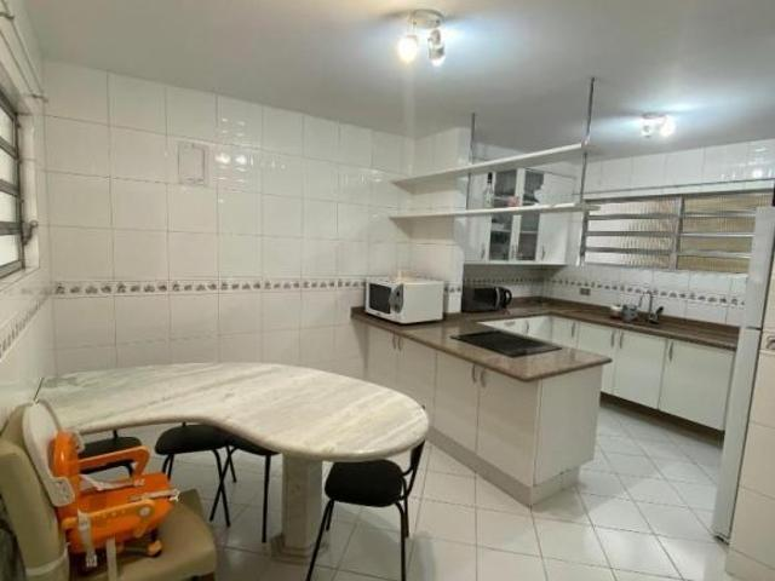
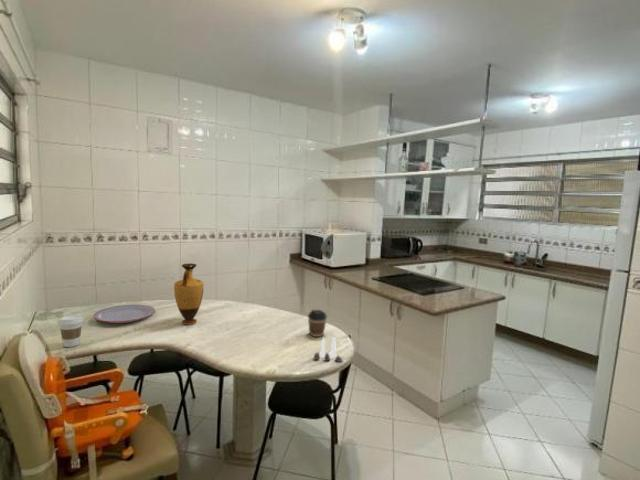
+ plate (125, 314)
+ salt and pepper shaker set (331, 348)
+ vase (188, 293)
+ coffee cup (71, 330)
+ coffee cup (317, 322)
